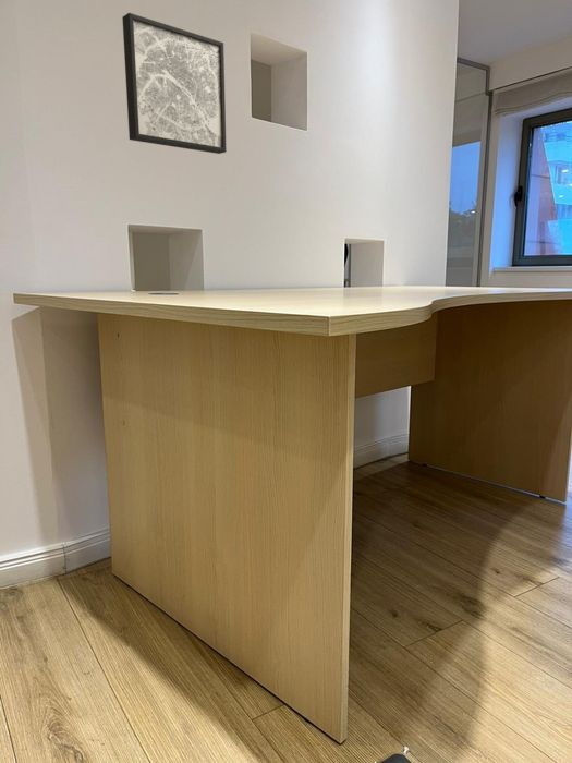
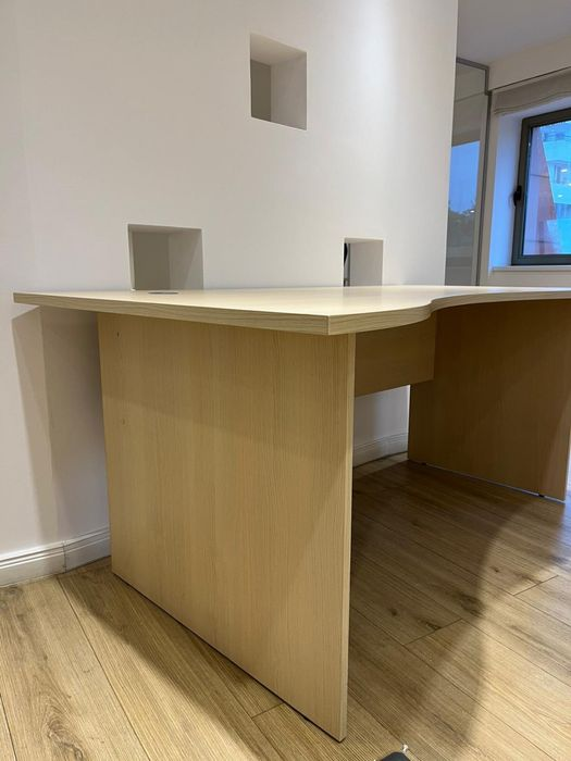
- wall art (178, 89)
